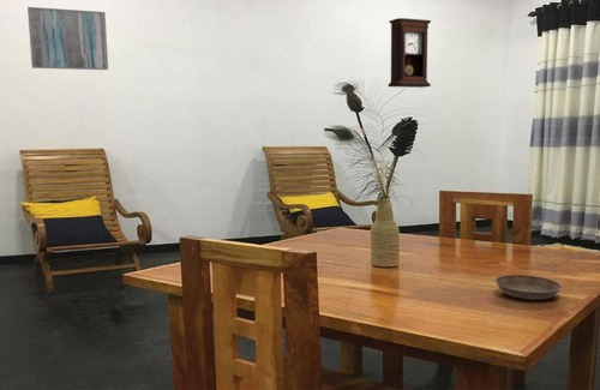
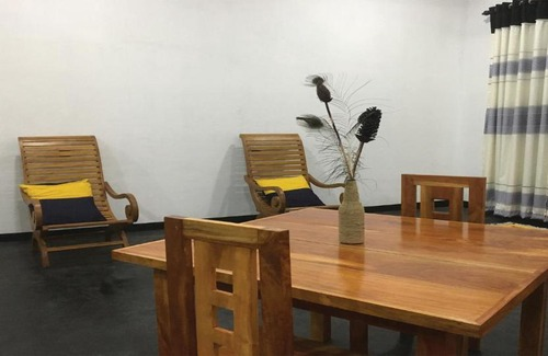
- saucer (527, 288)
- wall art (68, 40)
- pendulum clock (410, 53)
